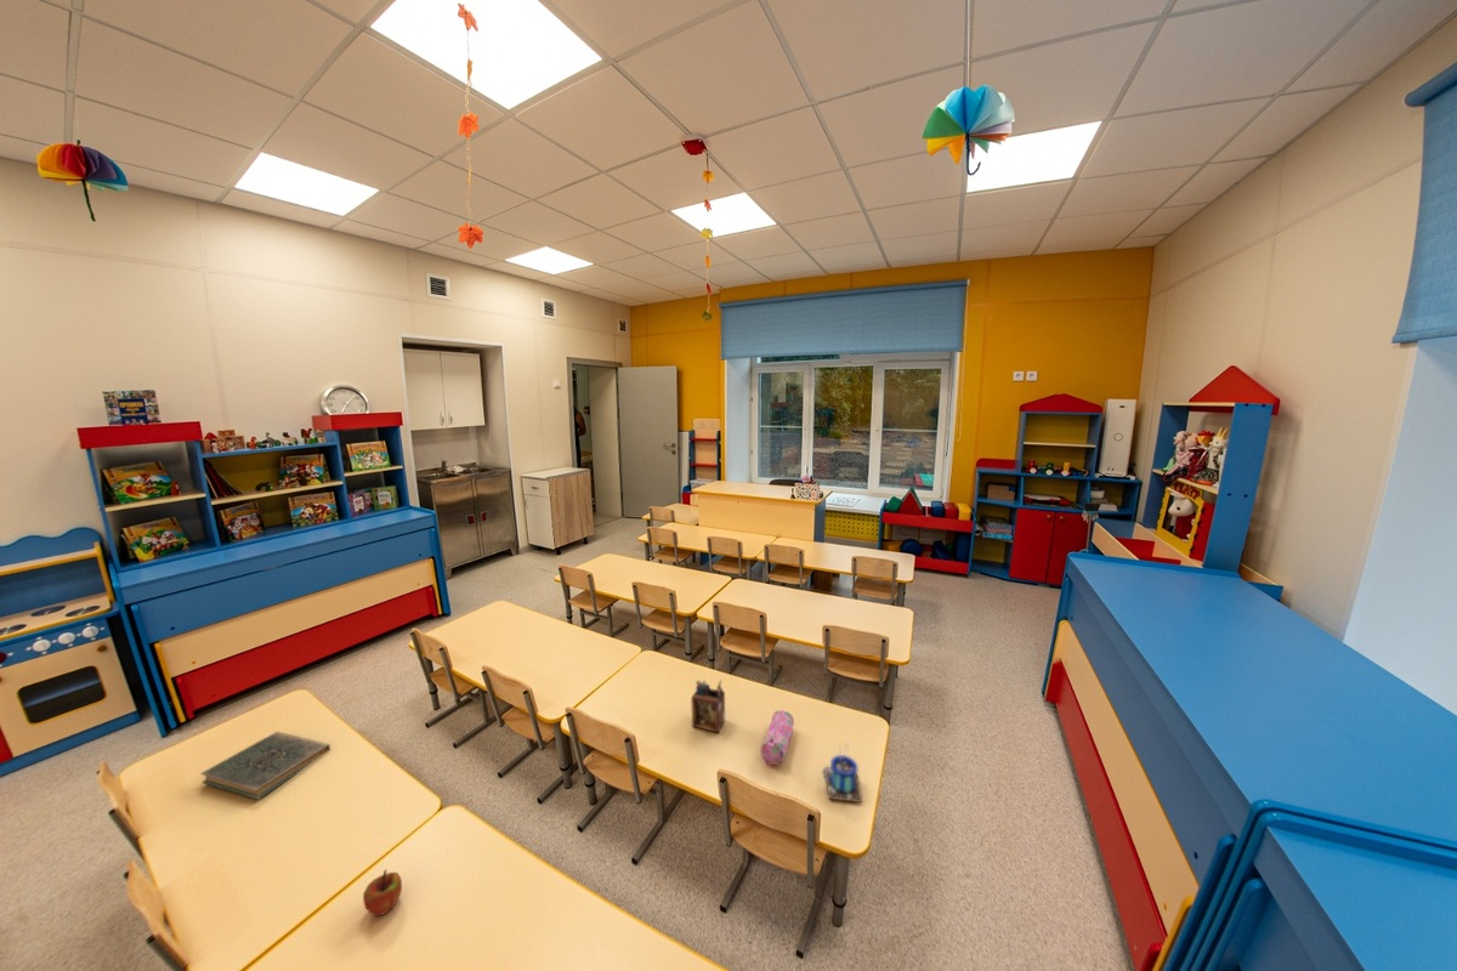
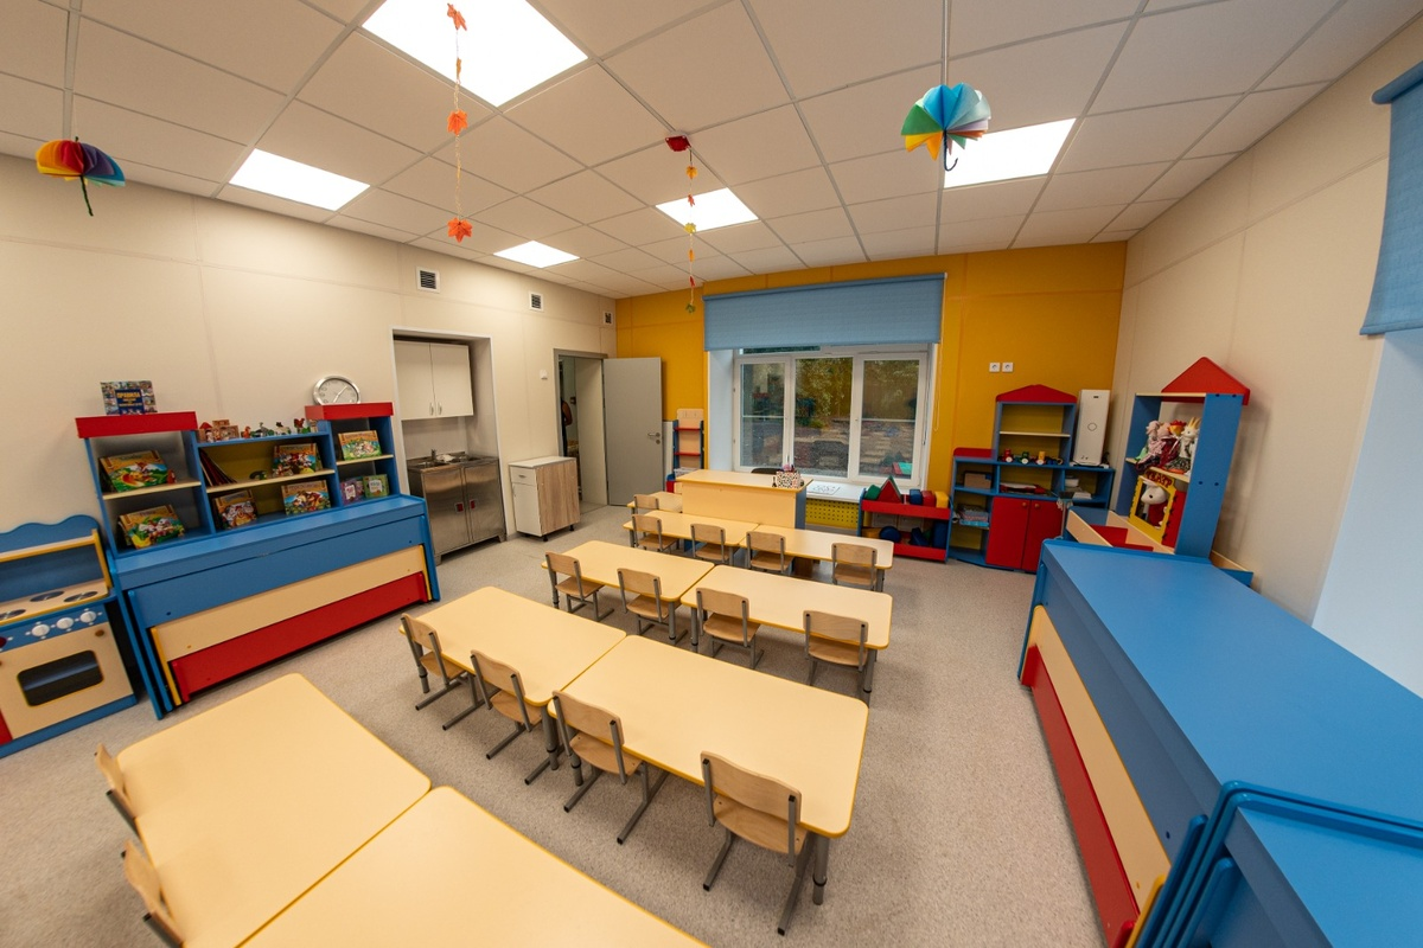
- pencil case (777, 736)
- apple (382, 890)
- mug (841, 762)
- book (267, 762)
- desk organizer (708, 703)
